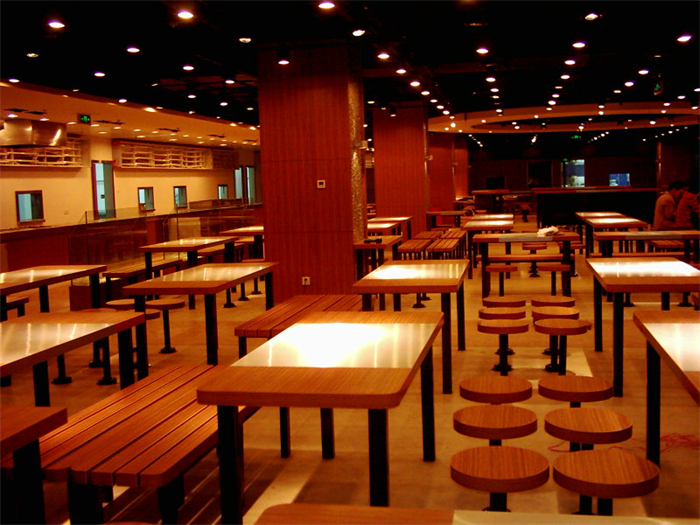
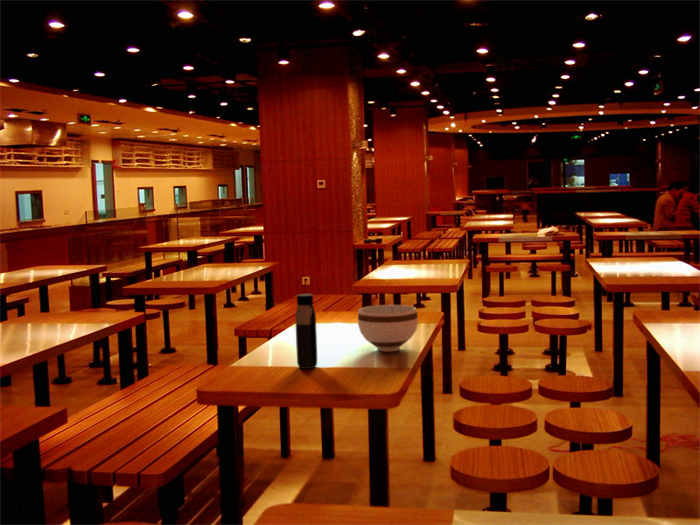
+ water bottle (306, 331)
+ bowl (387, 329)
